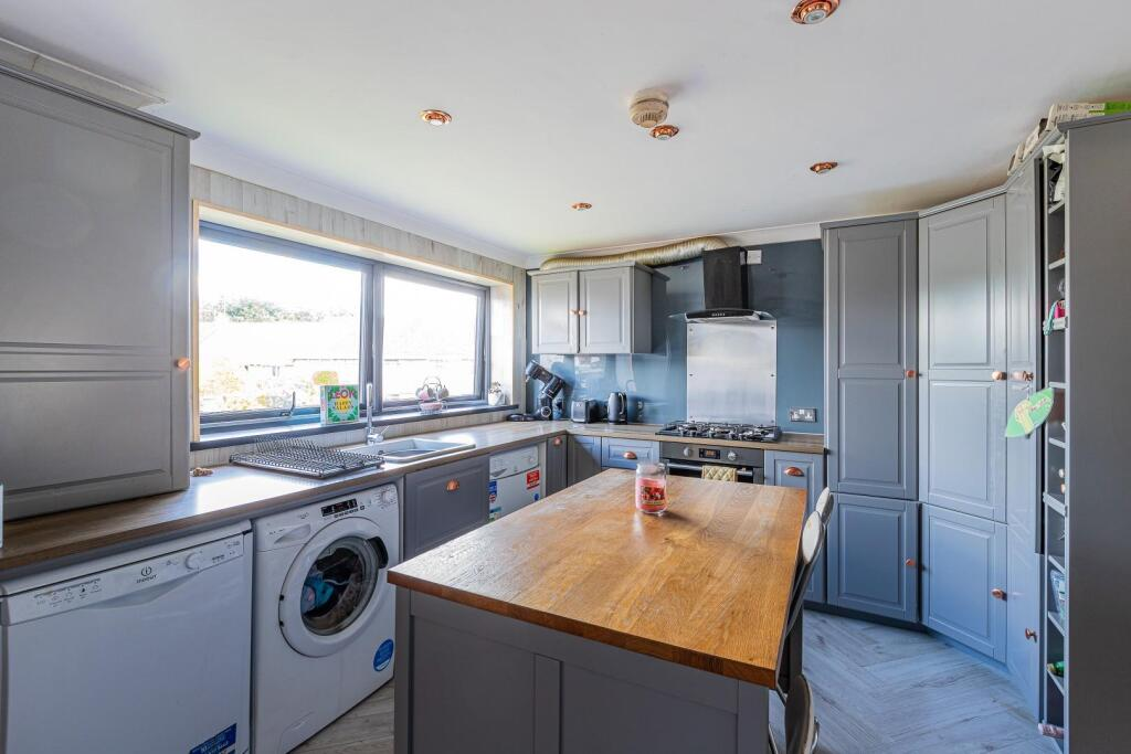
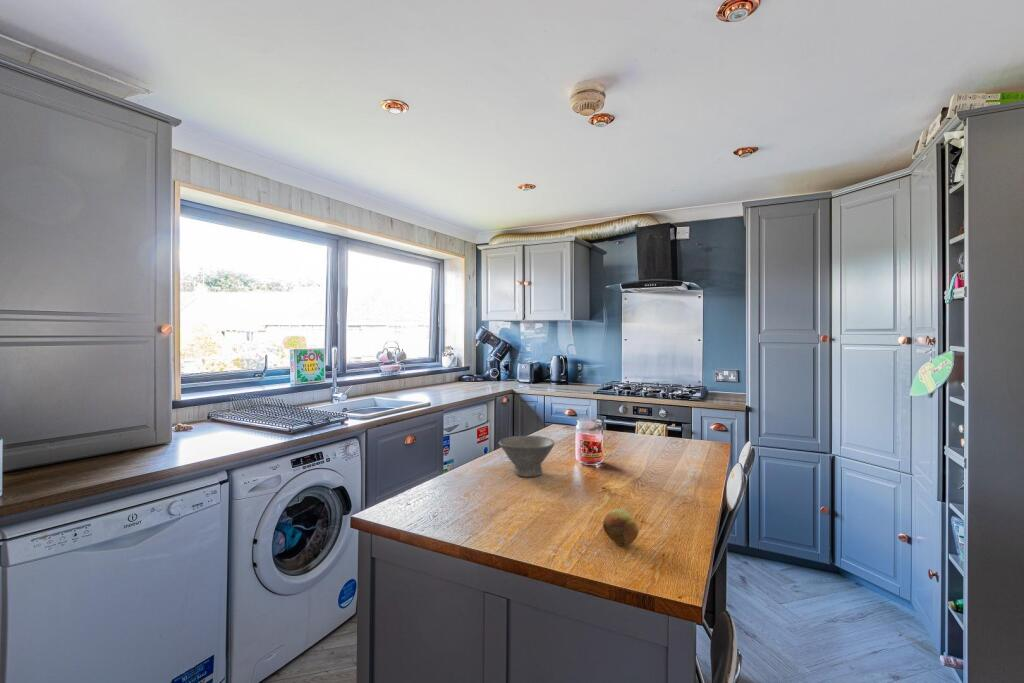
+ bowl (526, 456)
+ fruit (620, 526)
